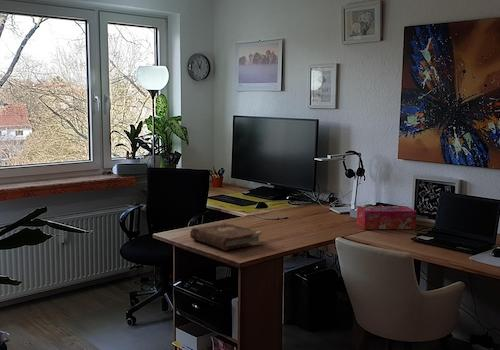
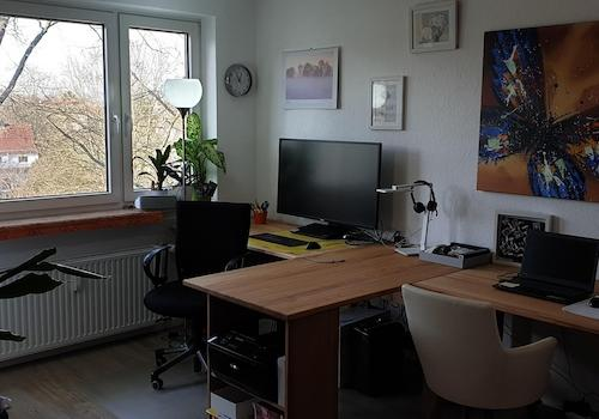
- tissue box (385, 217)
- book (225, 235)
